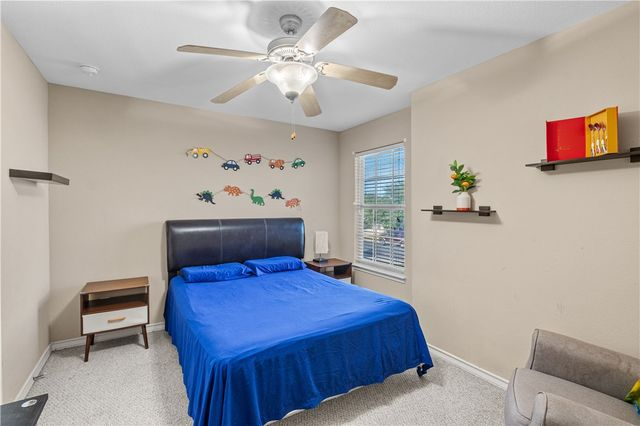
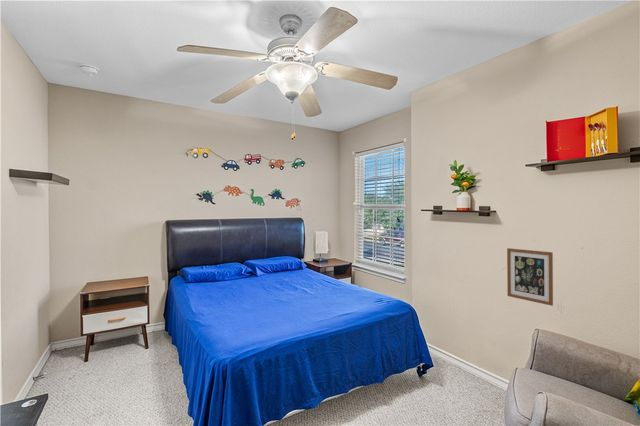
+ wall art (528, 275)
